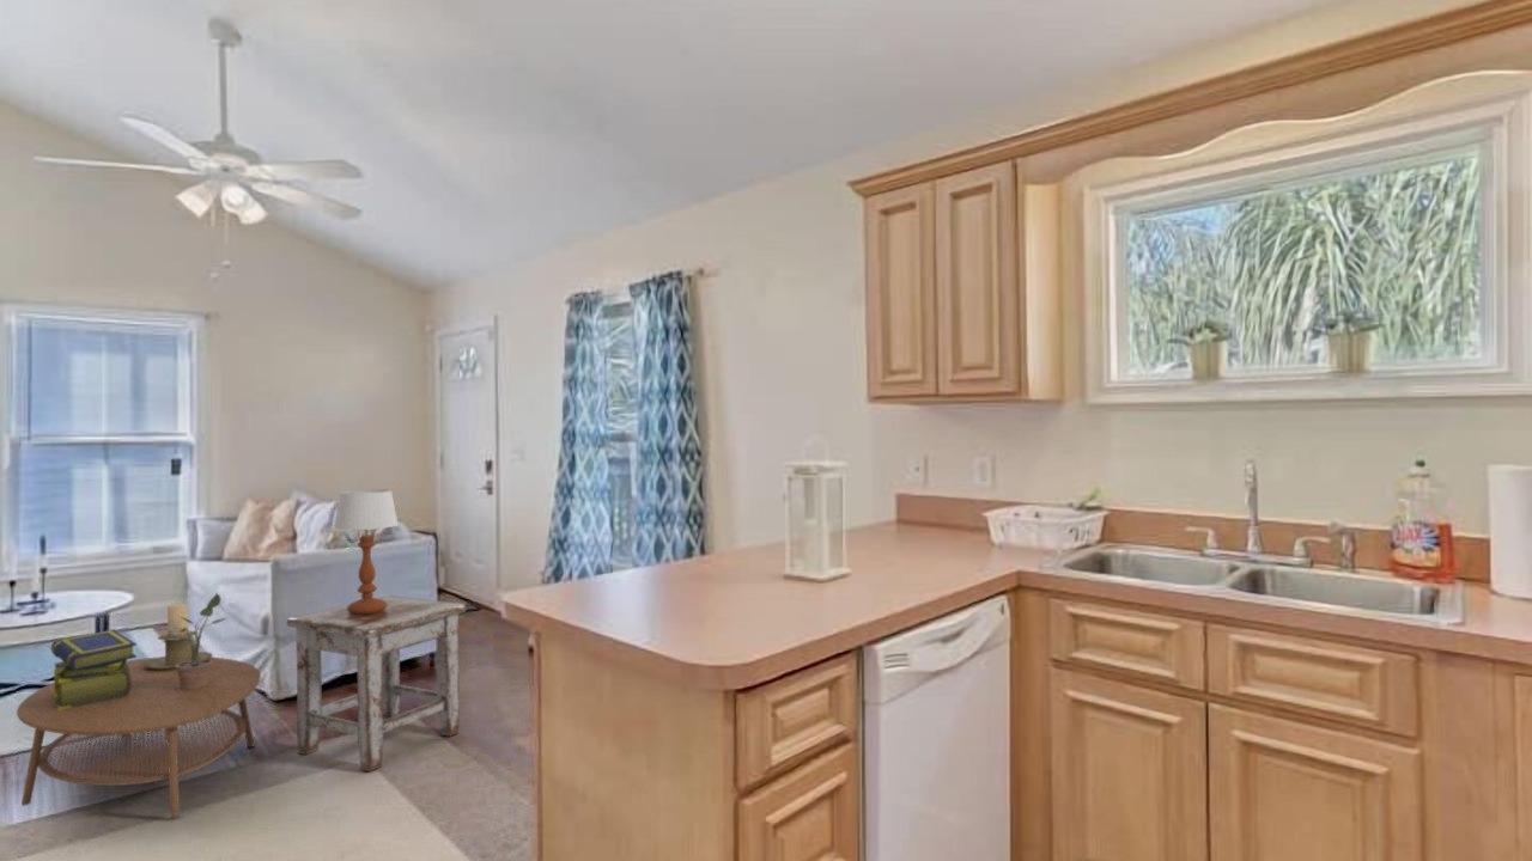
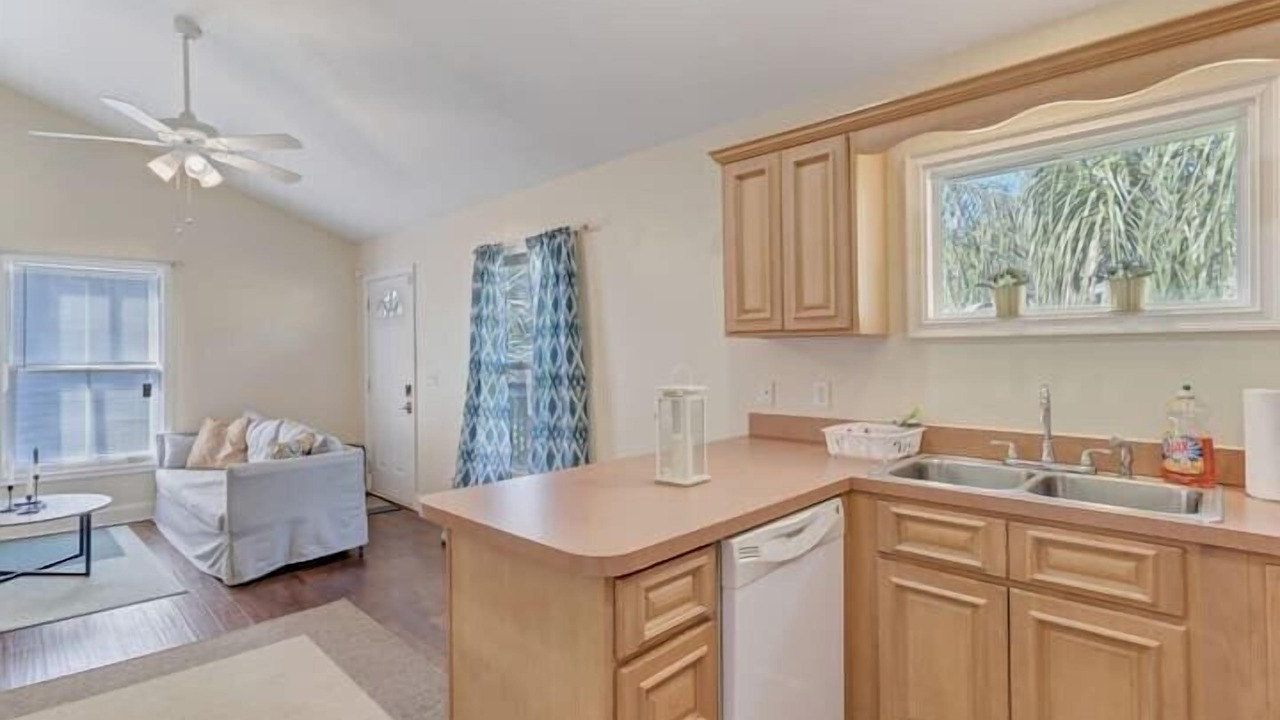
- candle holder (177, 634)
- coffee table (147, 729)
- stool (379, 676)
- table lamp (366, 550)
- stack of books (95, 665)
- potted plant (193, 641)
